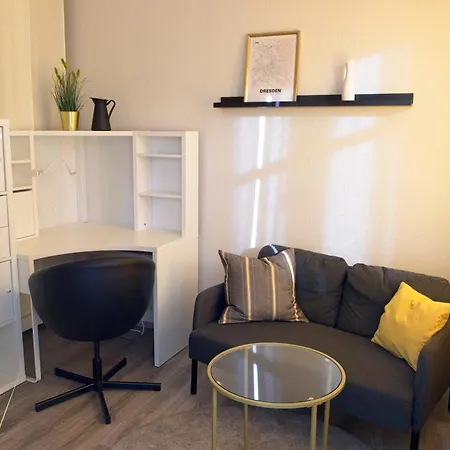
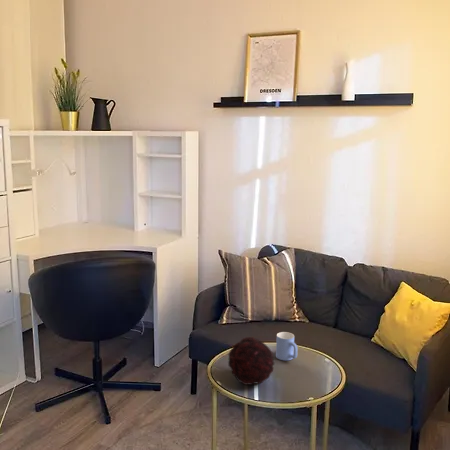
+ decorative orb (251, 360)
+ mug (286, 347)
